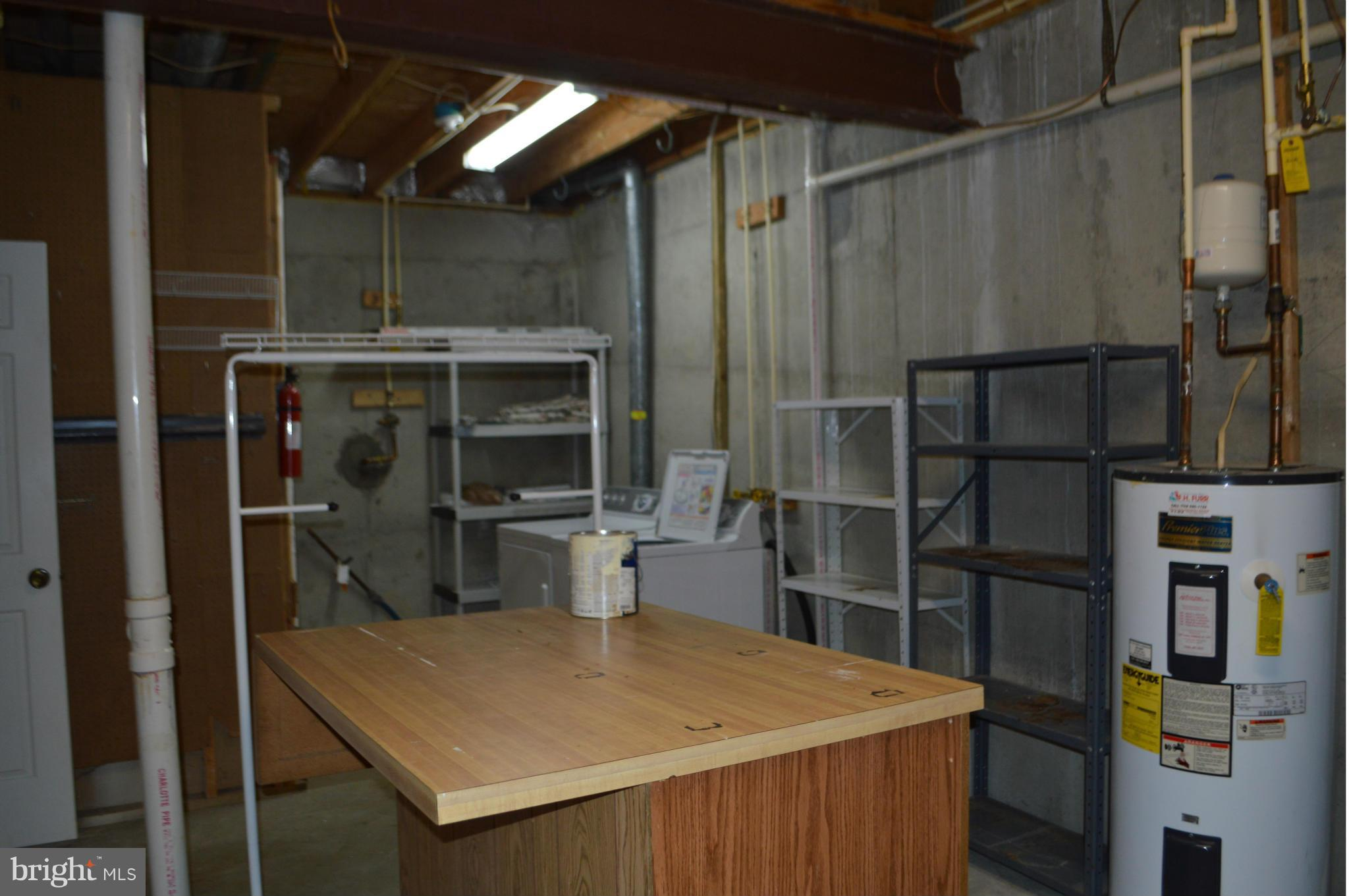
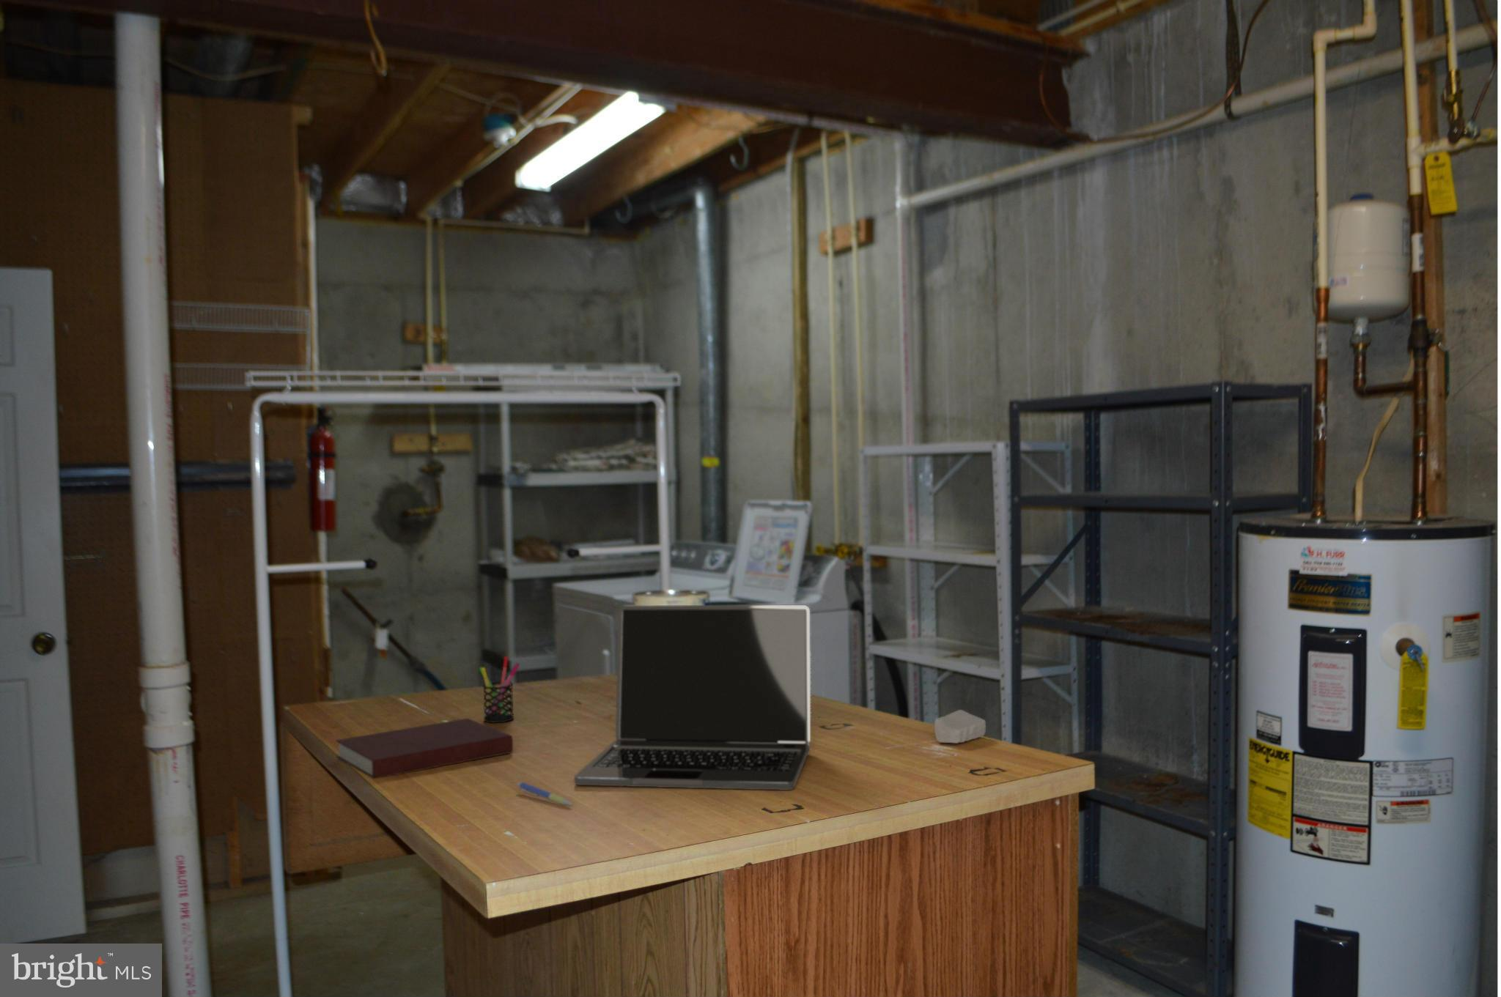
+ soap bar (958, 727)
+ notebook (424, 747)
+ pen holder (496, 688)
+ laptop (699, 690)
+ pen (544, 793)
